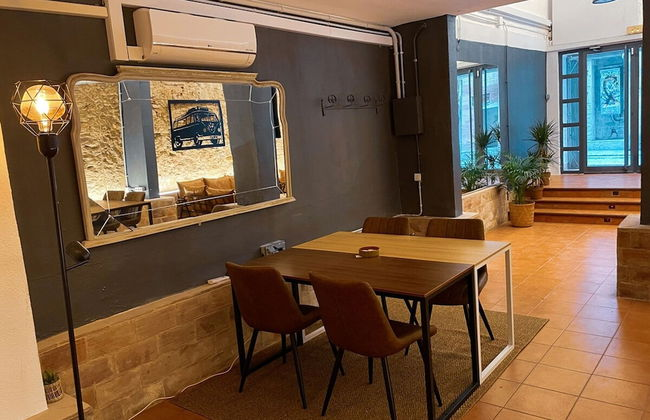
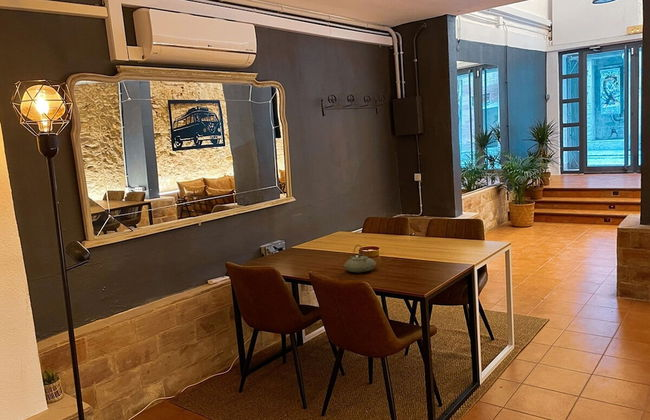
+ teapot (358, 257)
